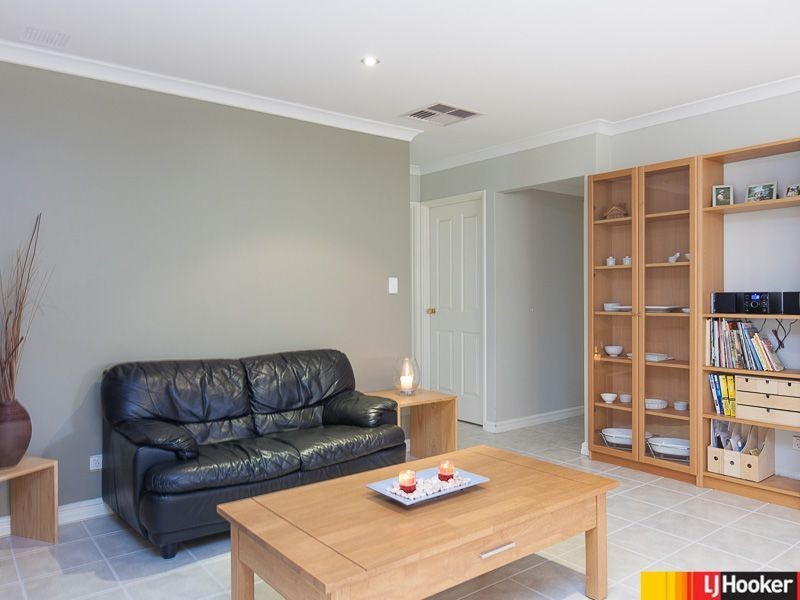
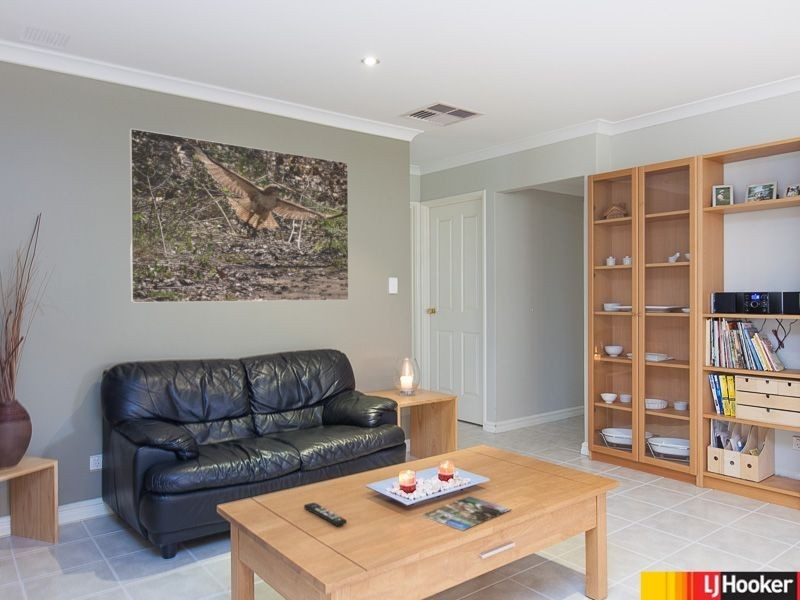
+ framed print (251, 224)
+ remote control (324, 513)
+ magazine (466, 512)
